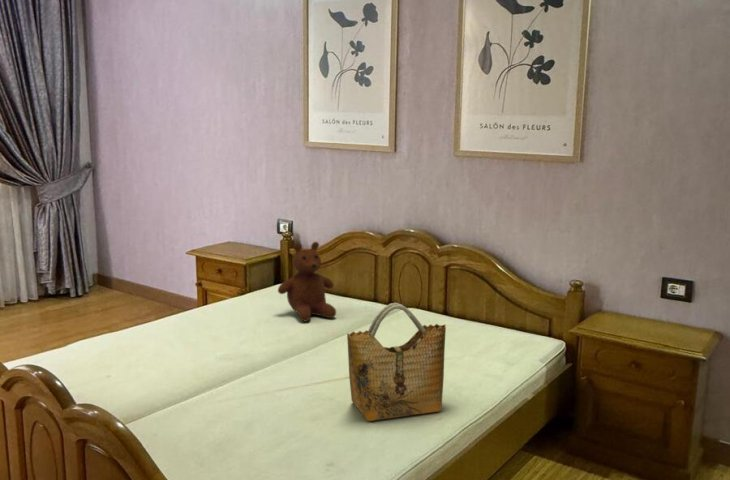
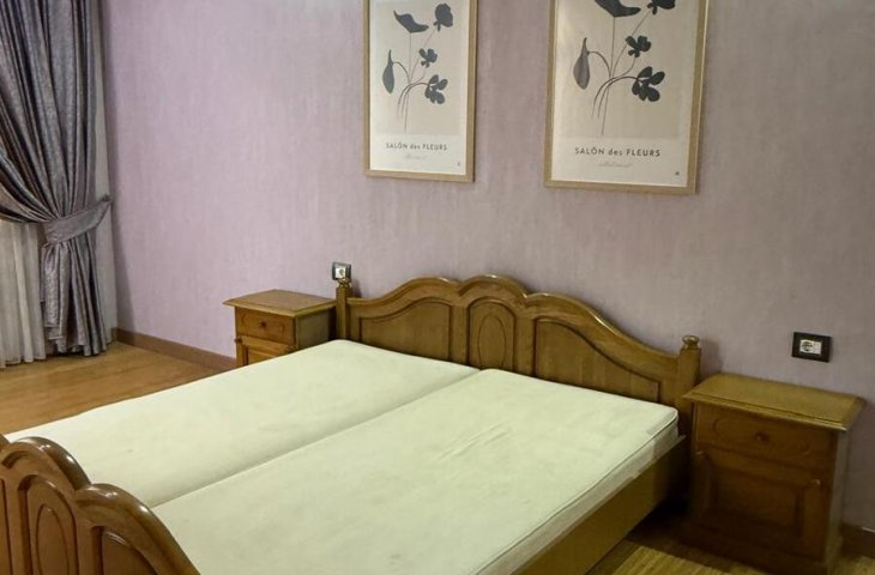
- grocery bag (397, 355)
- teddy bear (310, 279)
